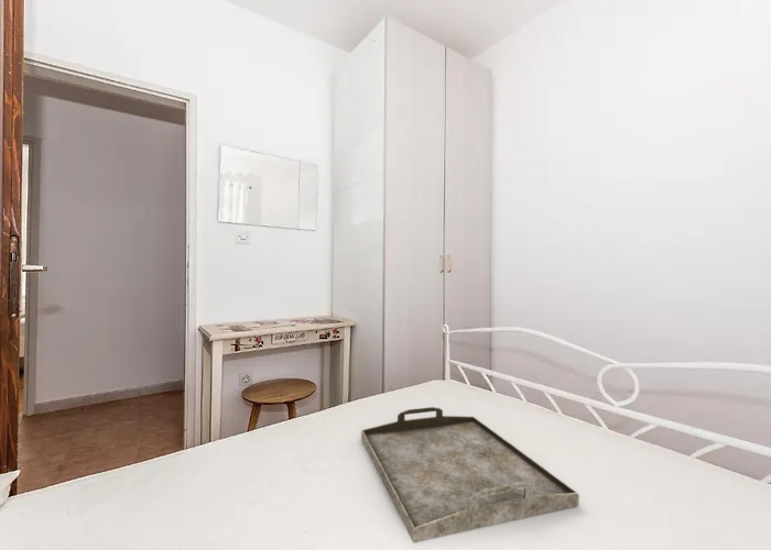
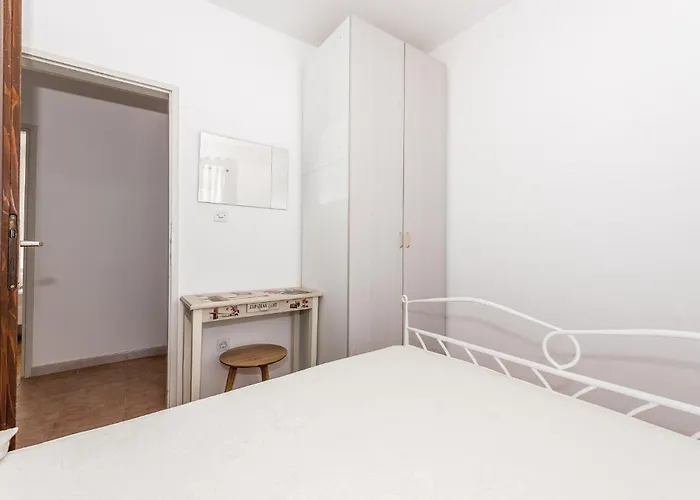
- serving tray (452, 452)
